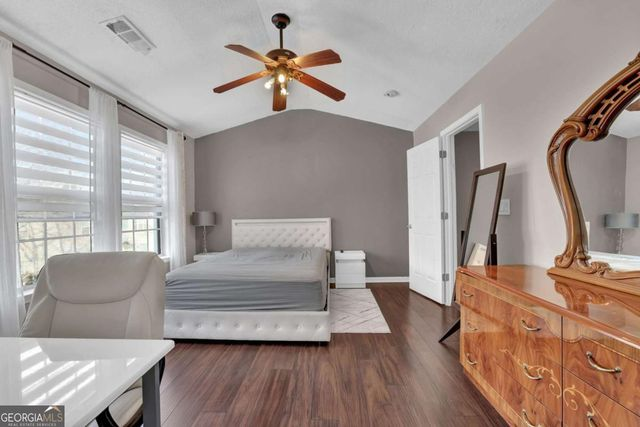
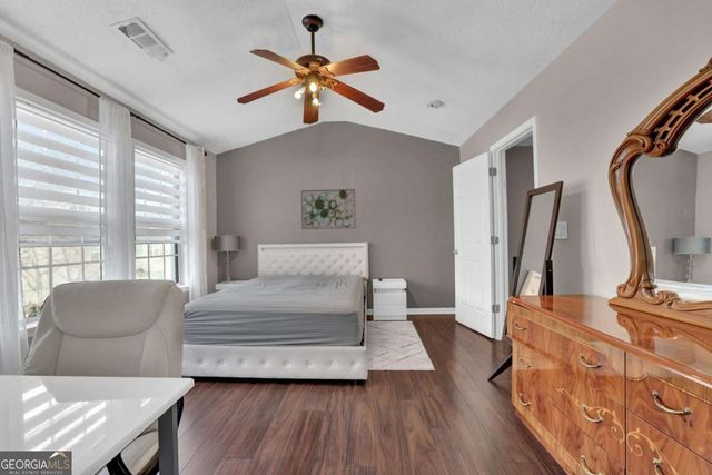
+ wall art (328, 209)
